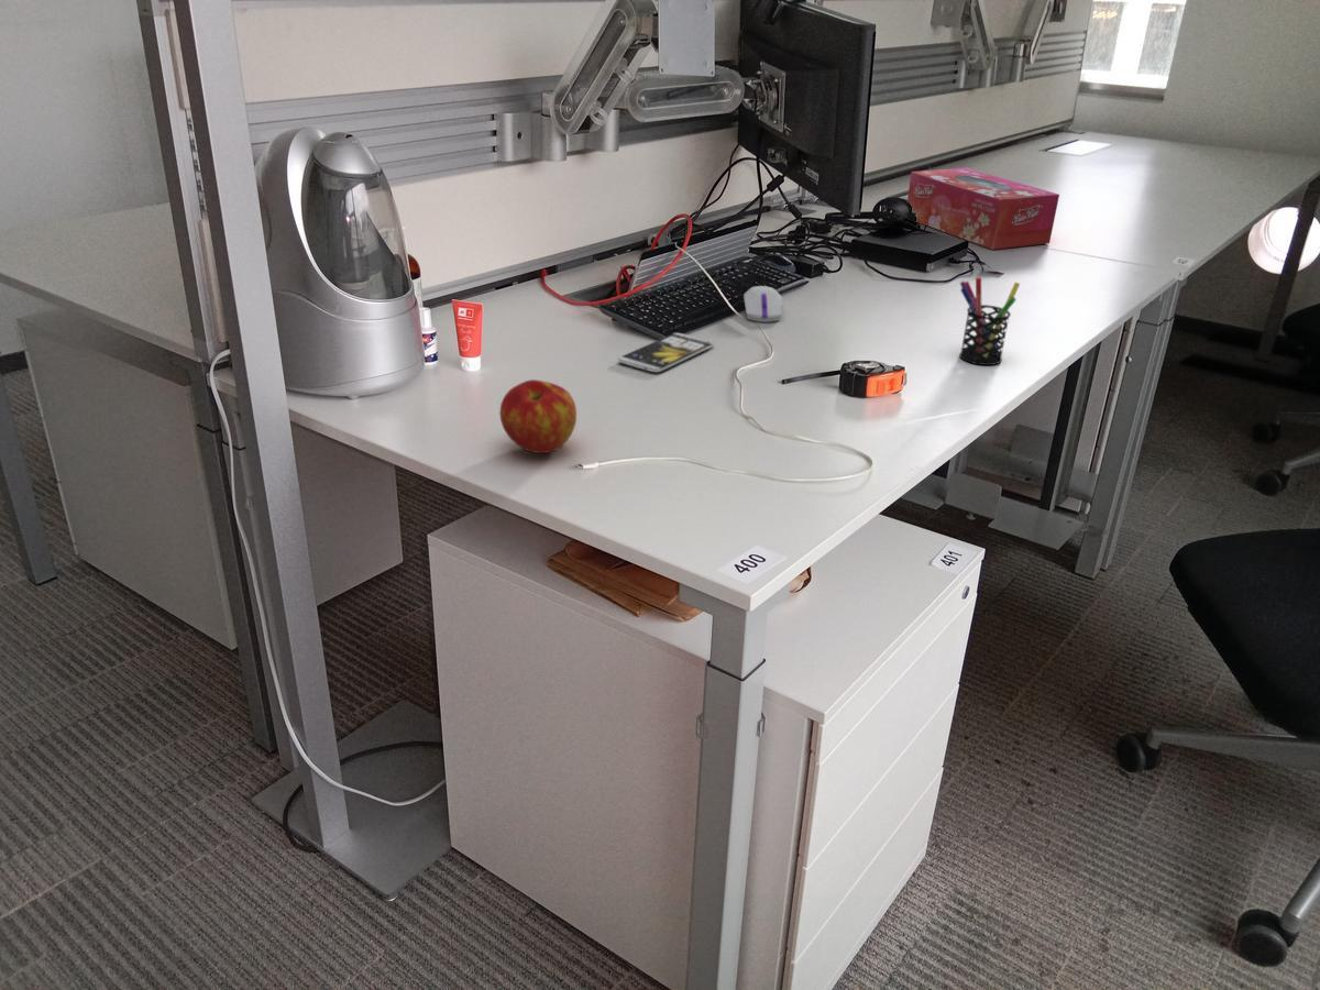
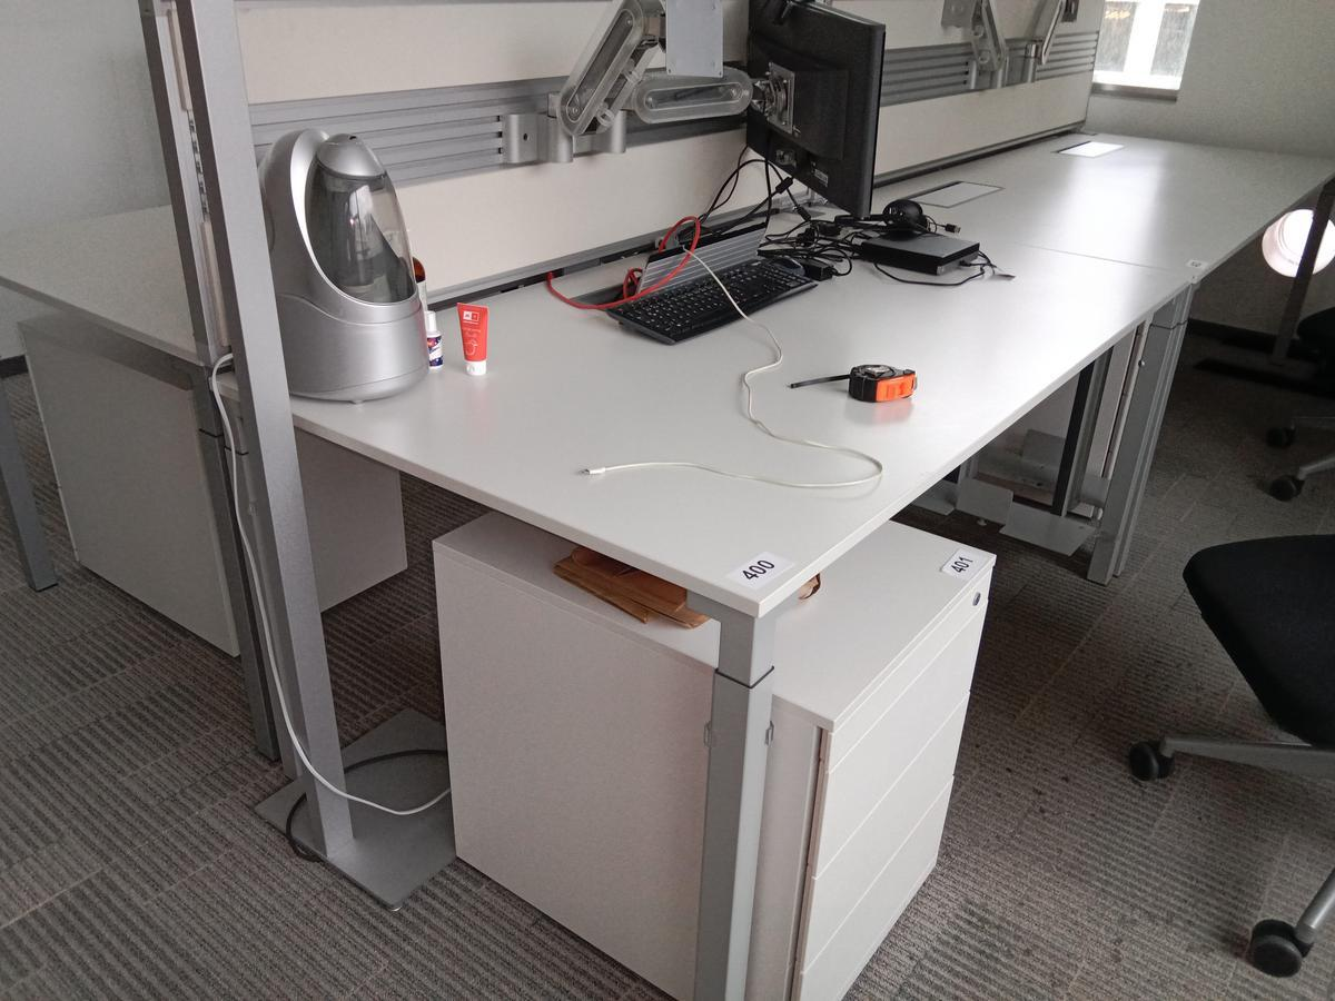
- computer mouse (762, 301)
- tissue box (978, 206)
- apple (538, 418)
- smartphone (667, 352)
- pen holder (989, 319)
